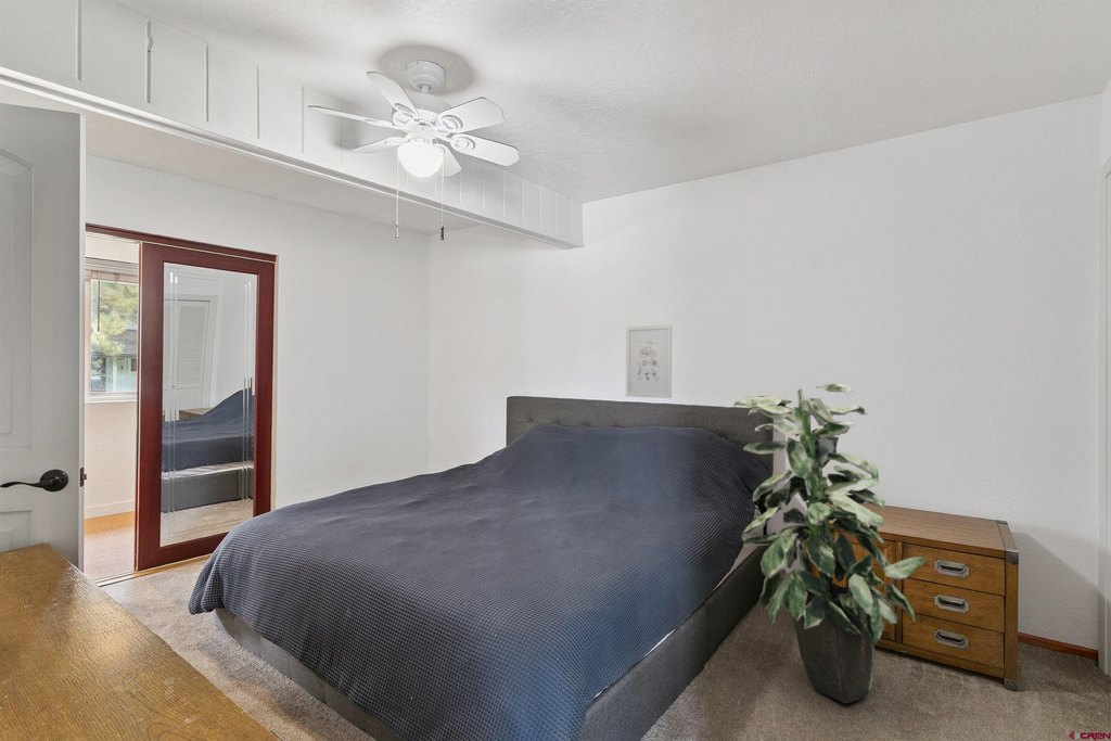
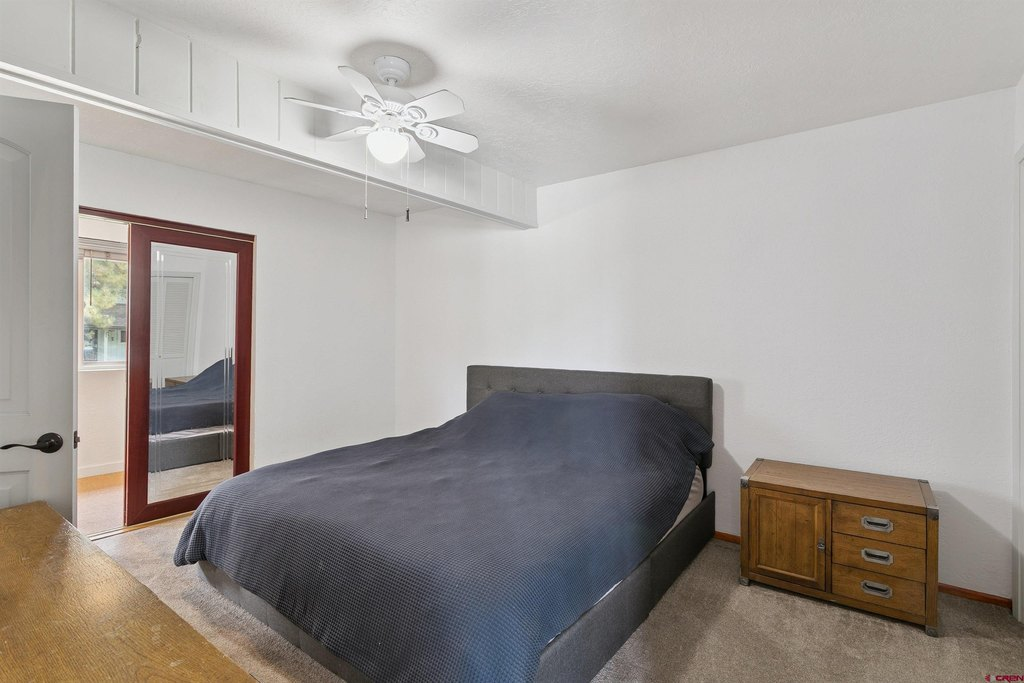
- wall art (648, 361)
- indoor plant (820, 535)
